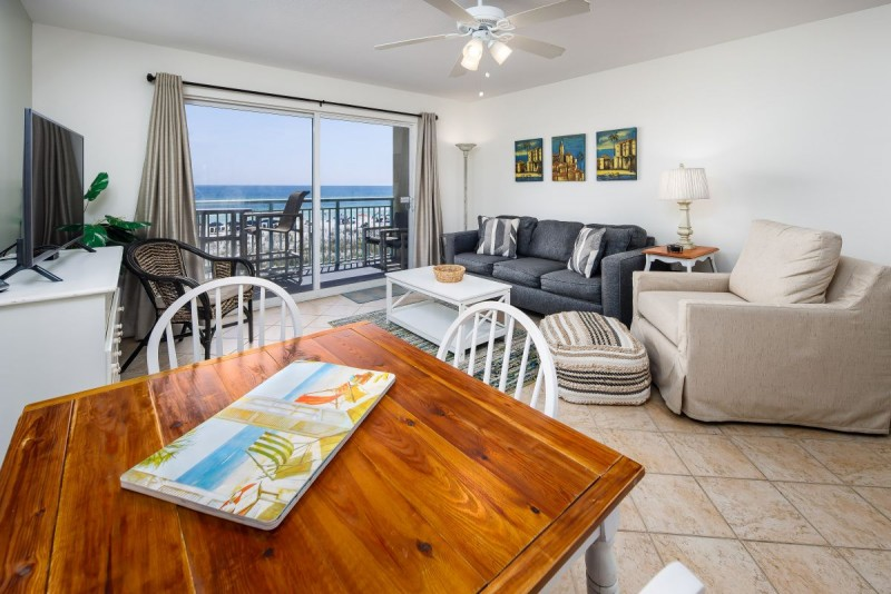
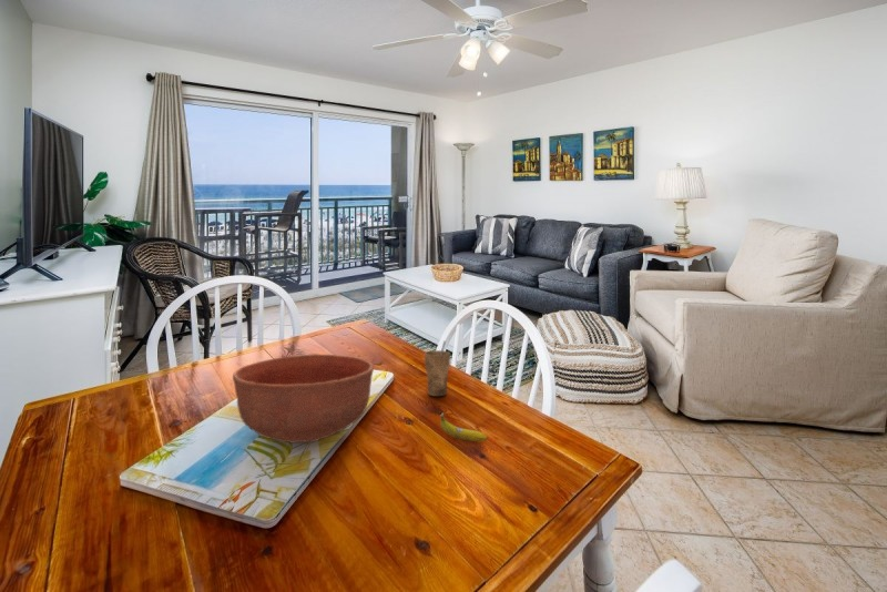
+ fruit (463, 429)
+ cup (437, 368)
+ bowl (306, 401)
